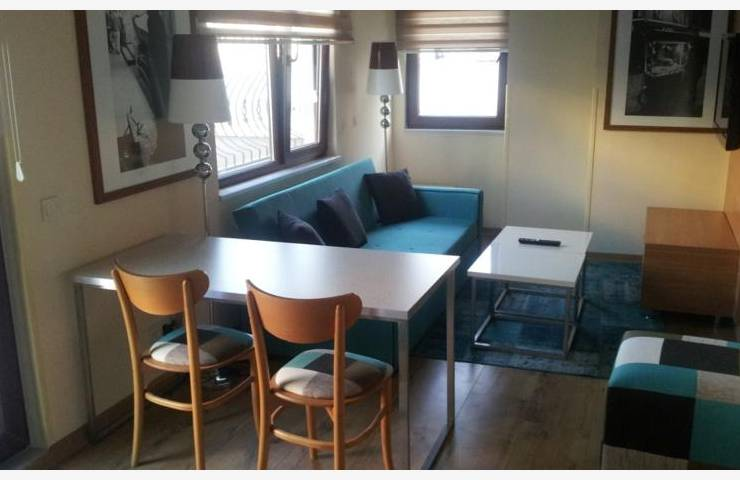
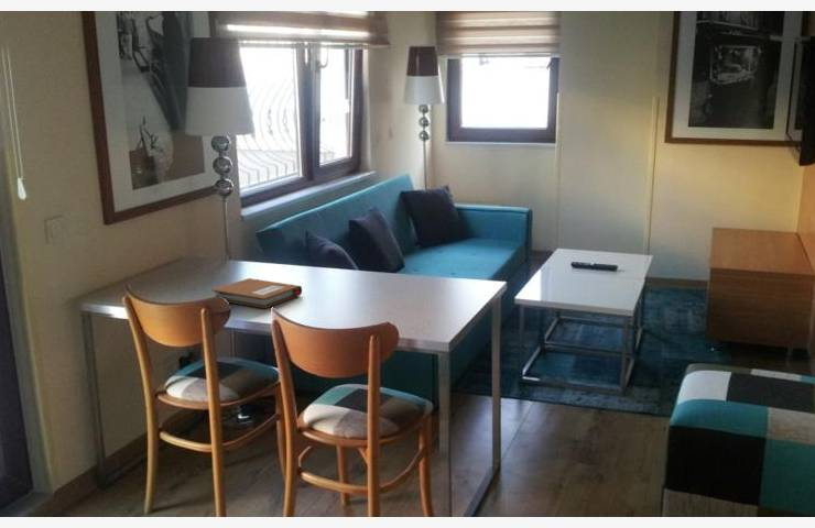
+ notebook (259, 292)
